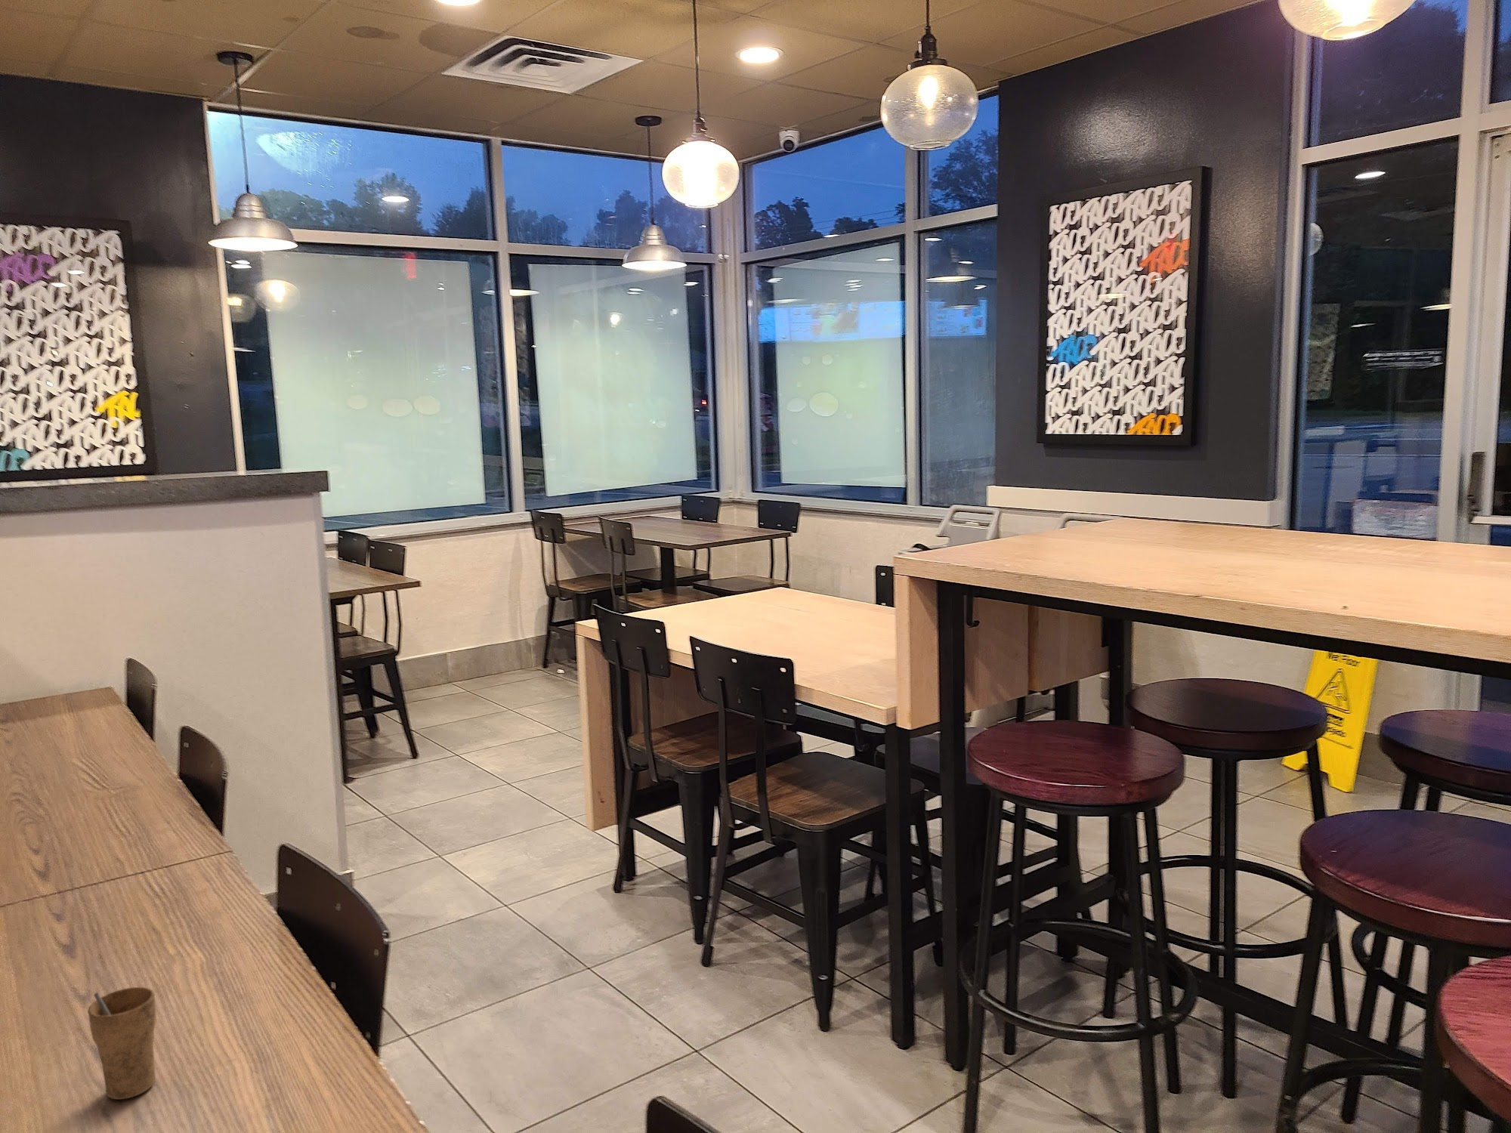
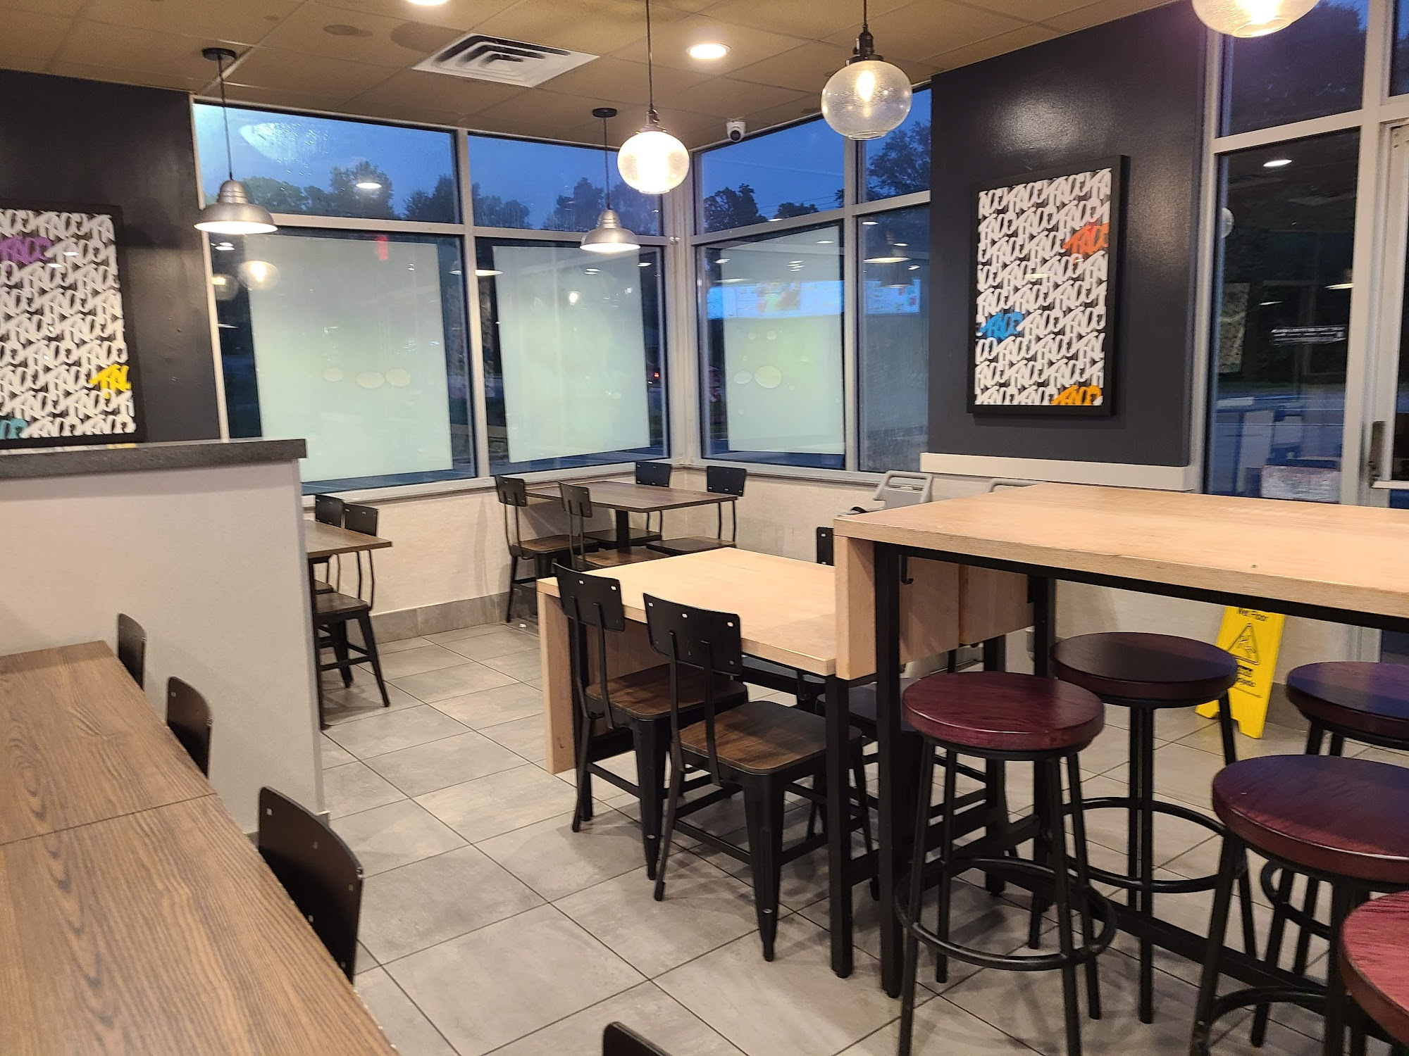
- cup (125, 1033)
